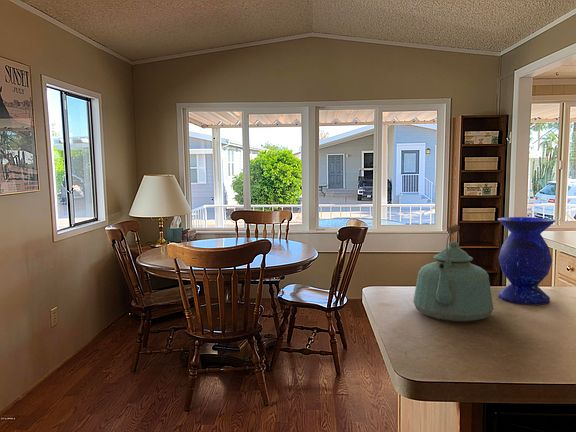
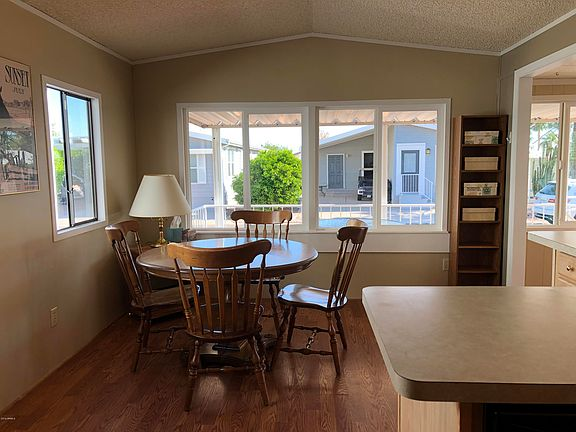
- kettle (451, 270)
- vase (524, 259)
